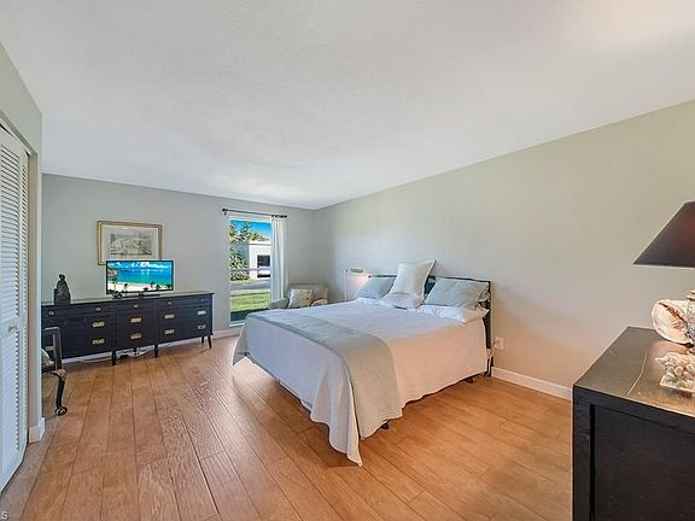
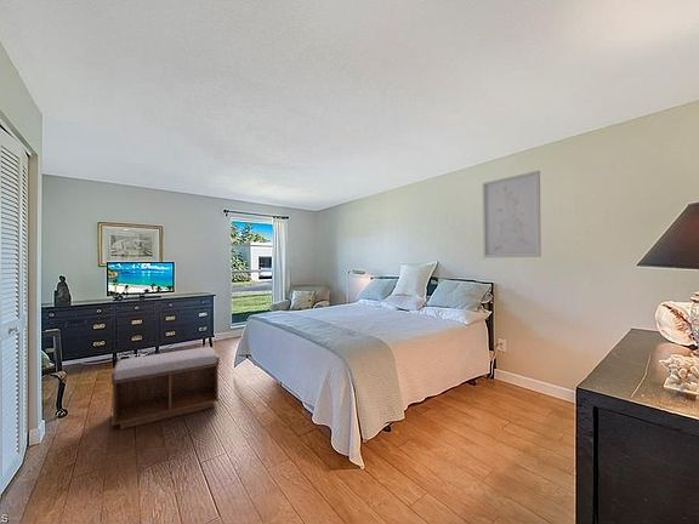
+ wall art (508, 217)
+ bench (169, 382)
